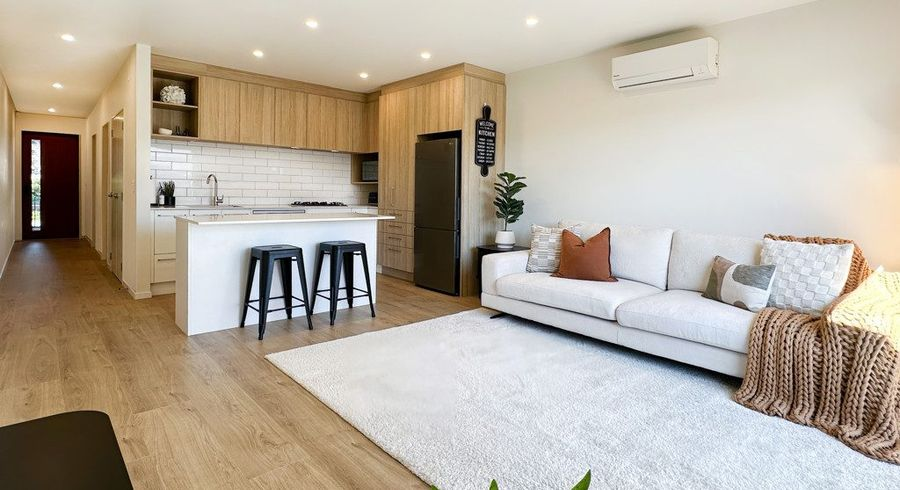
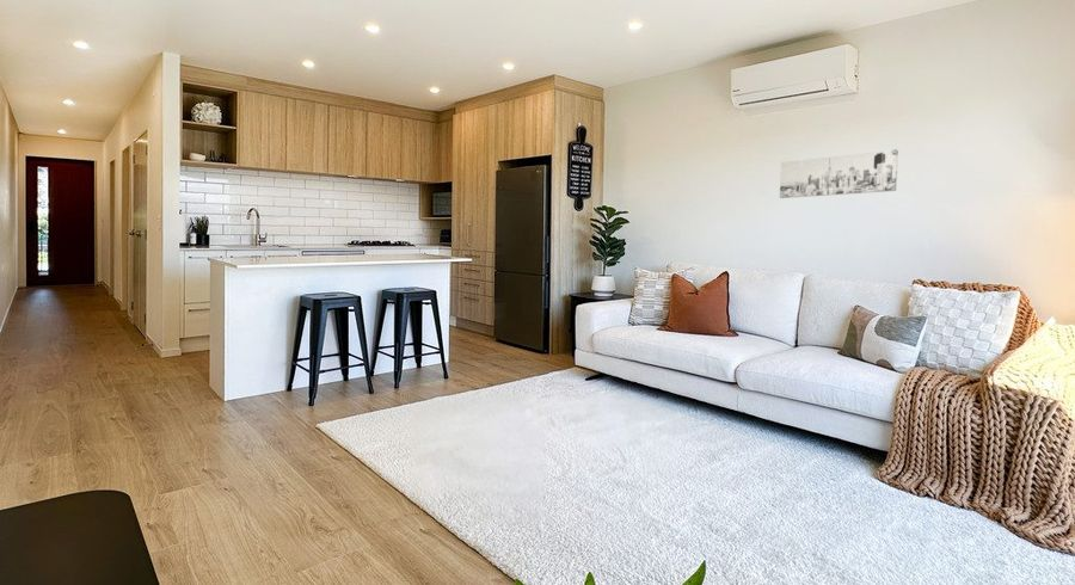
+ wall art (835, 176)
